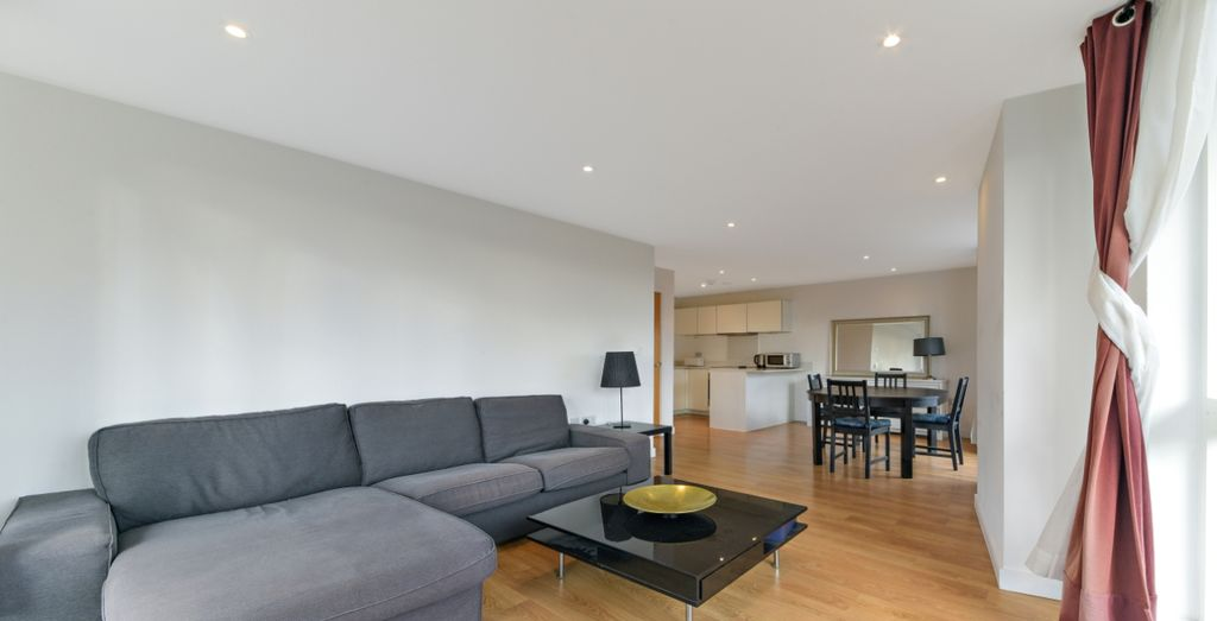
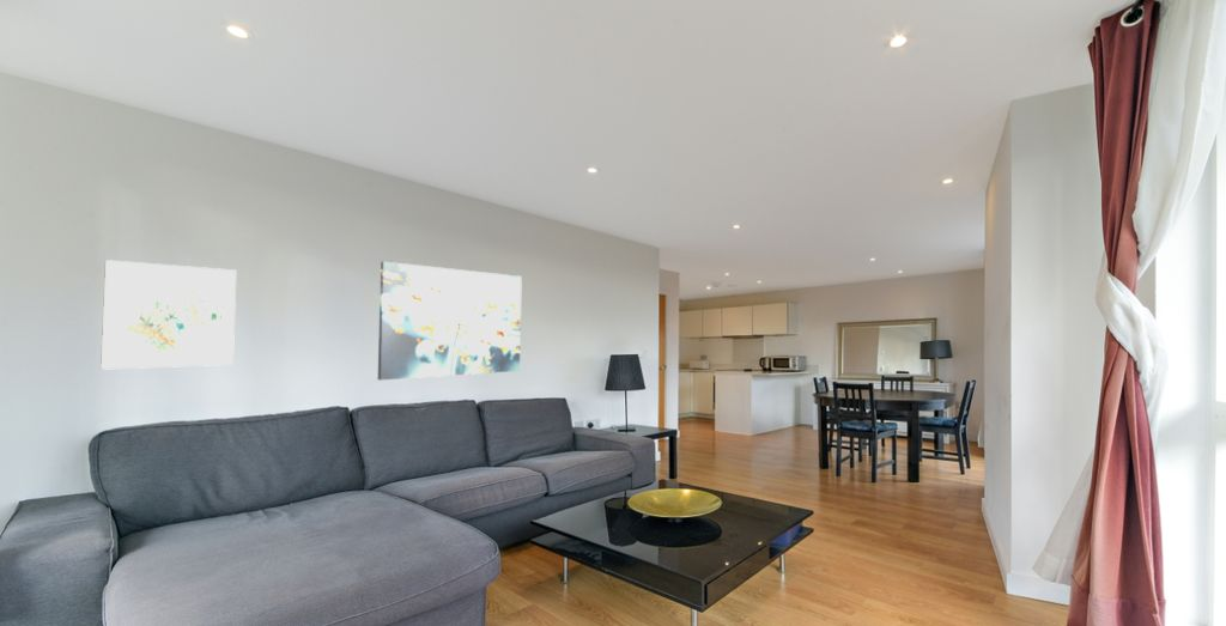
+ wall art (172, 316)
+ wall art (457, 322)
